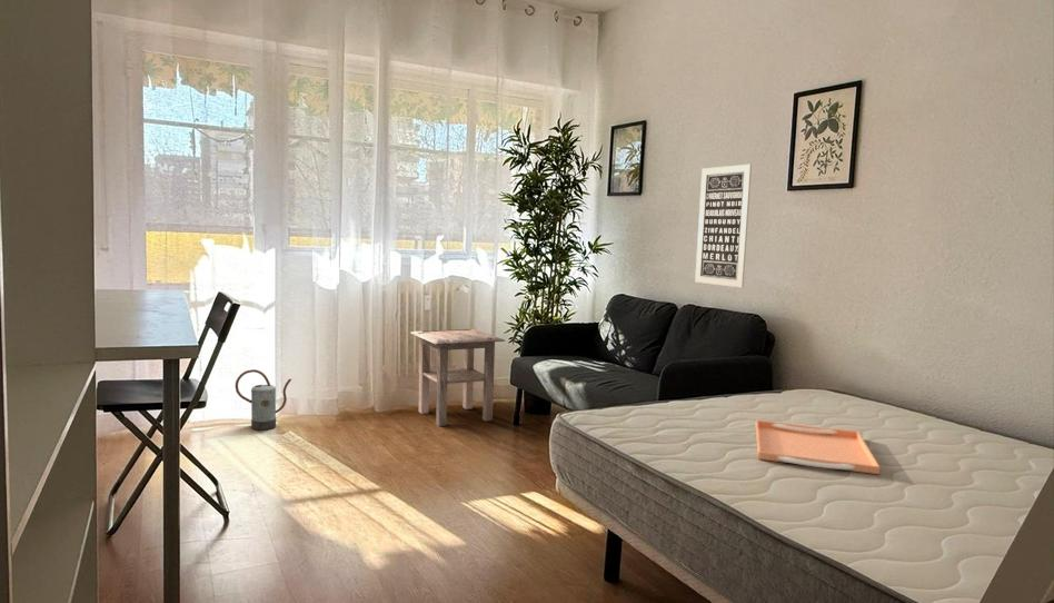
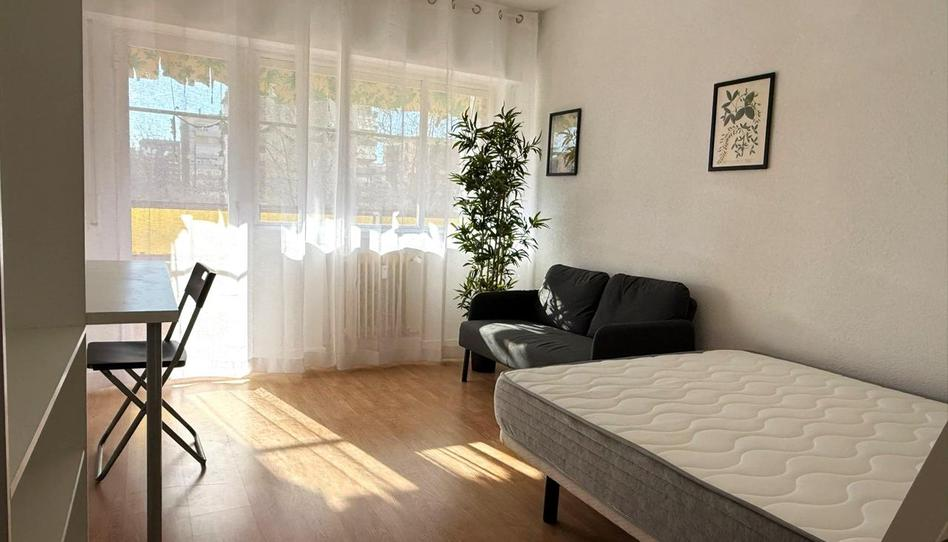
- serving tray (811, 444)
- watering can (264, 397)
- side table (455, 375)
- wall art (722, 226)
